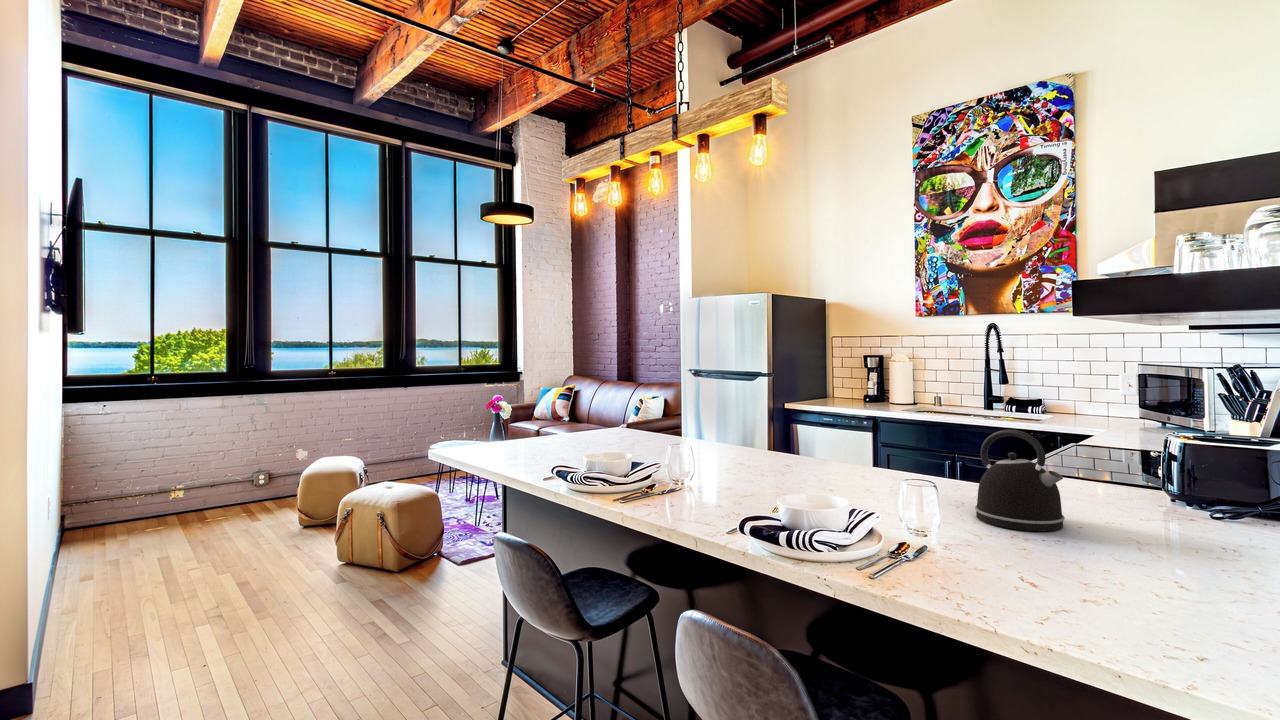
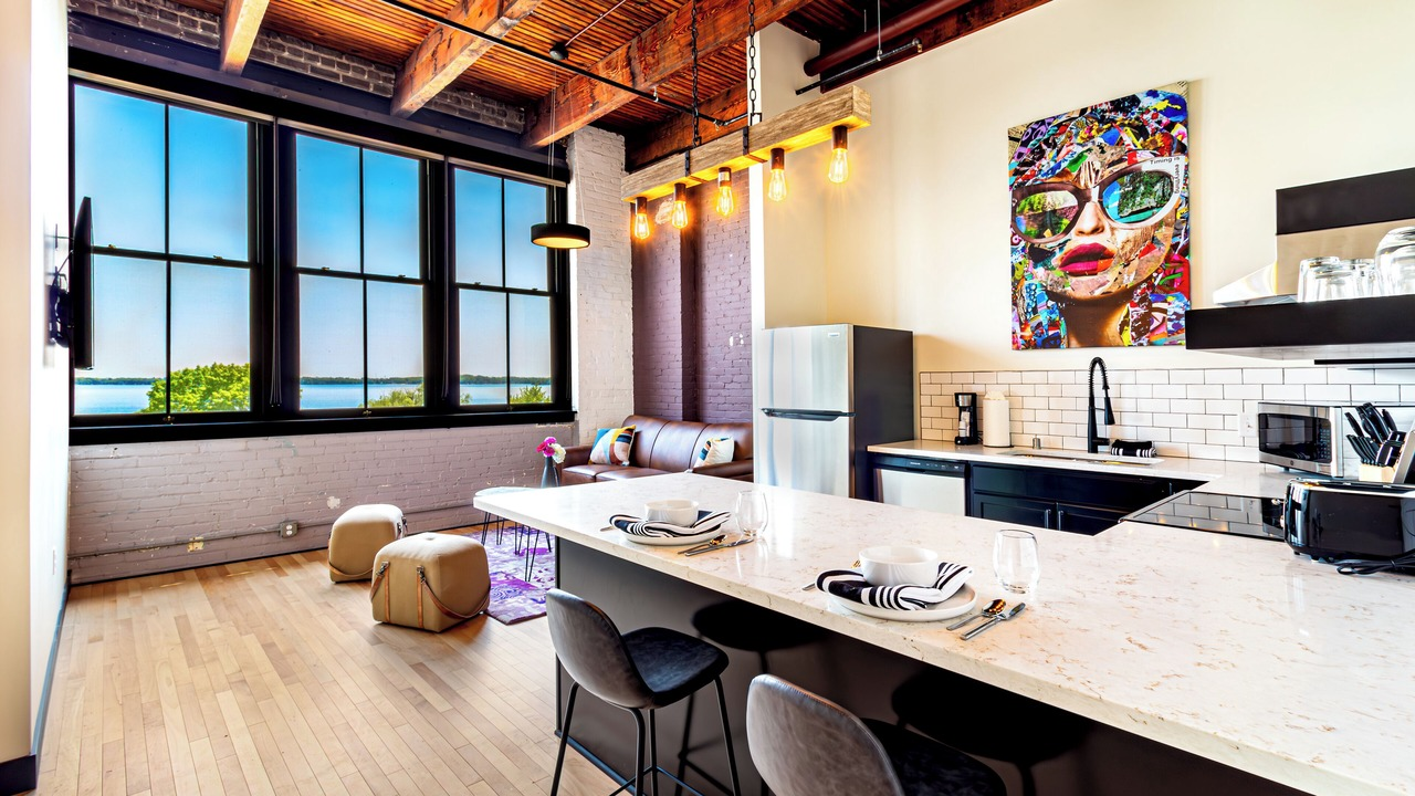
- kettle (1017, 475)
